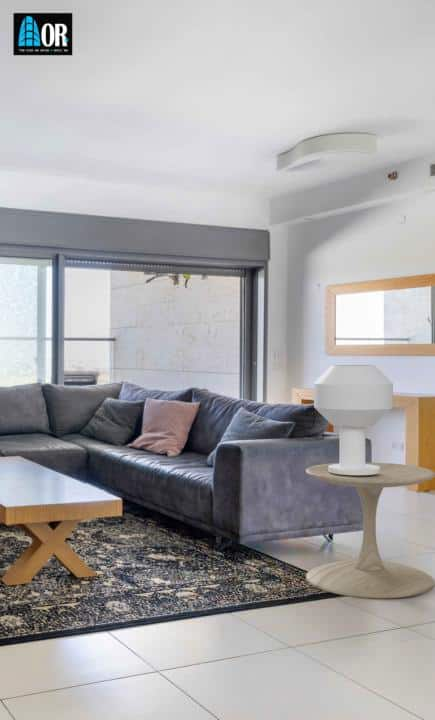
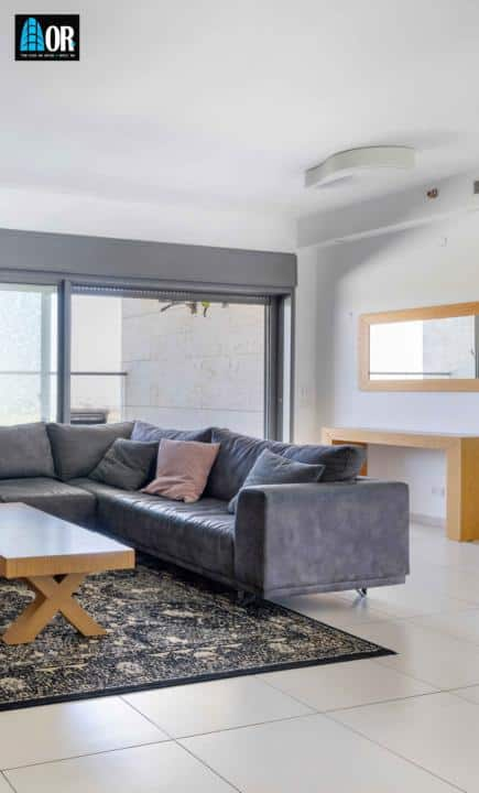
- side table (369, 525)
- table lamp (353, 417)
